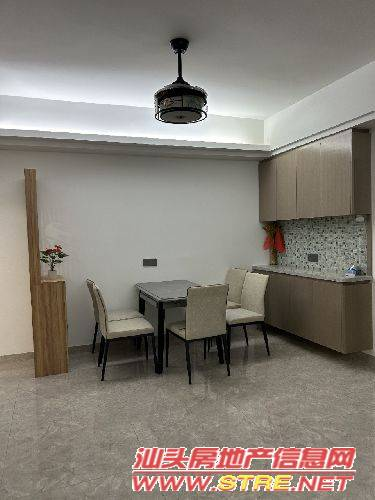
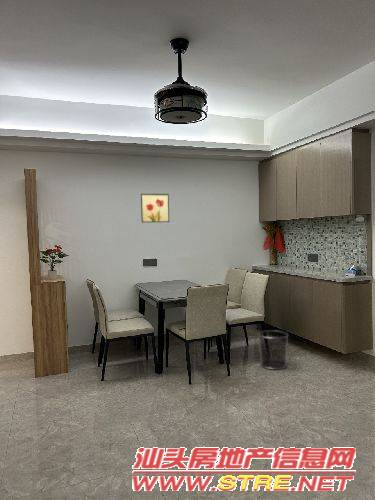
+ wall art (155, 208)
+ waste bin (272, 349)
